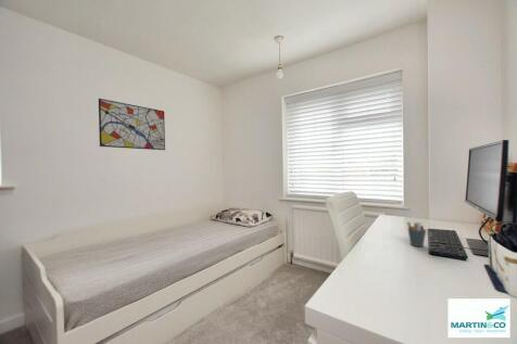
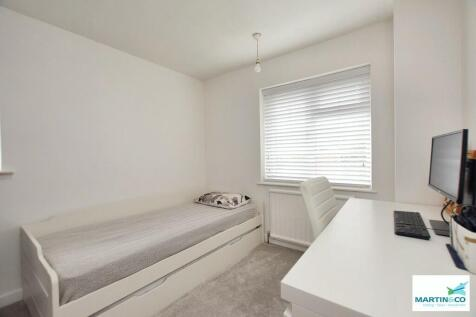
- wall art (135, 127)
- pen holder (416, 232)
